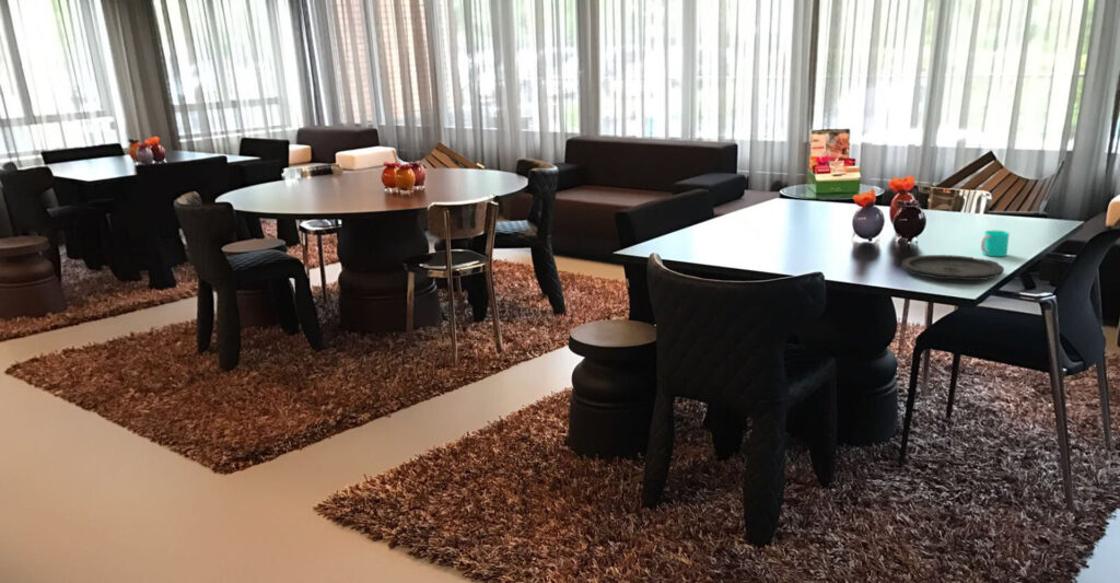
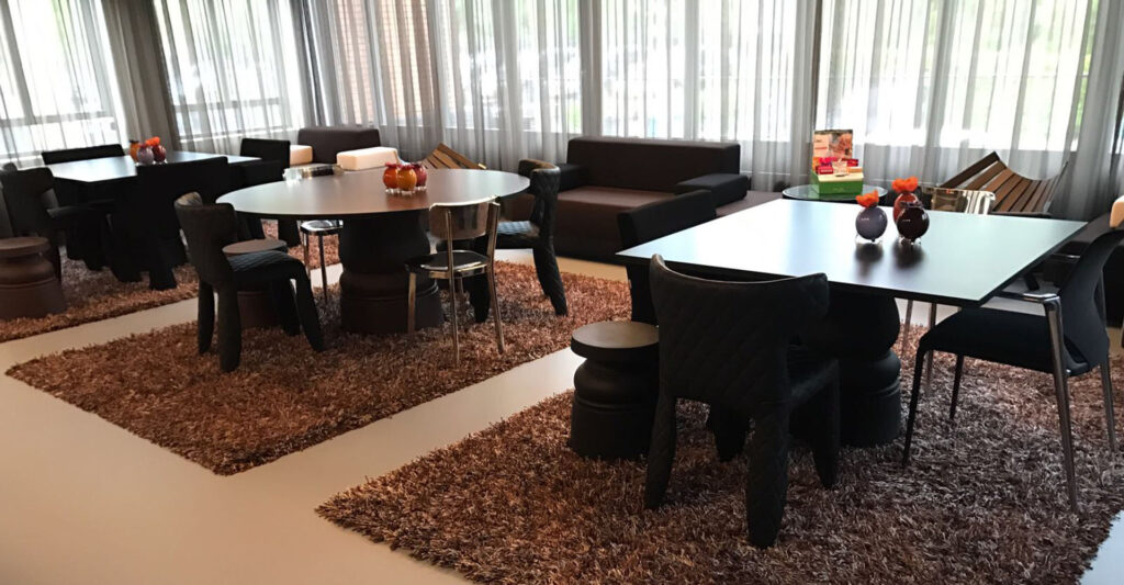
- cup (992, 243)
- plate (950, 268)
